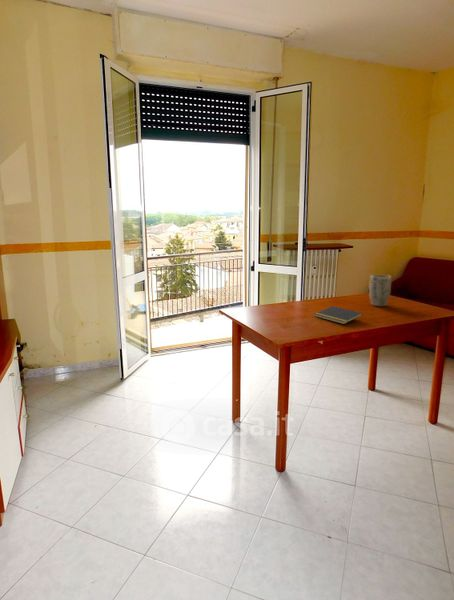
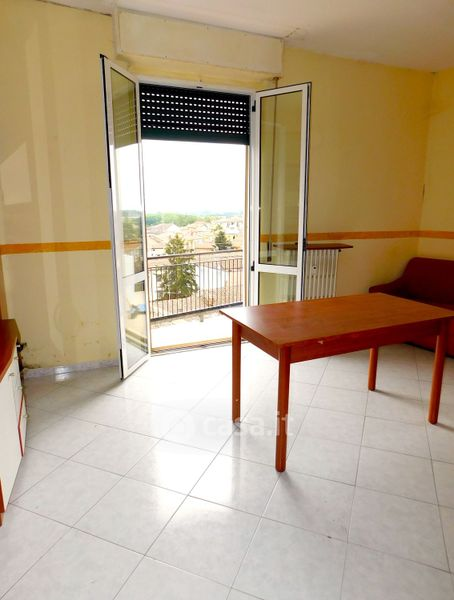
- plant pot (379, 290)
- notepad (337, 314)
